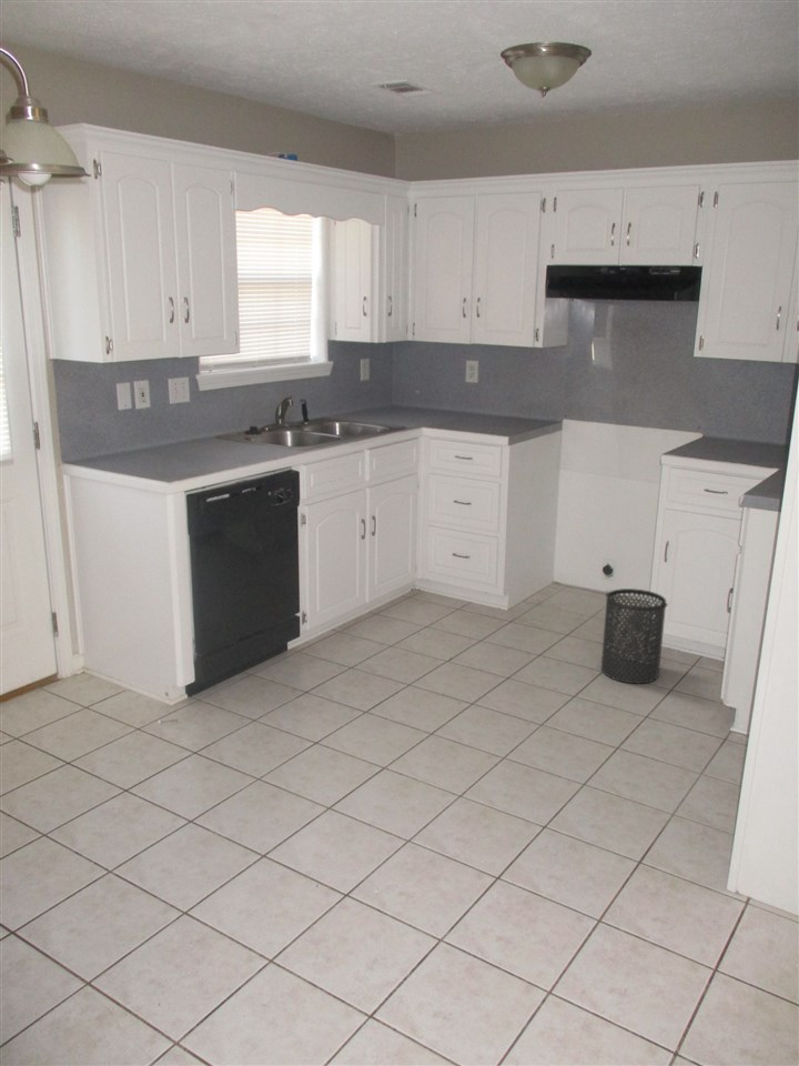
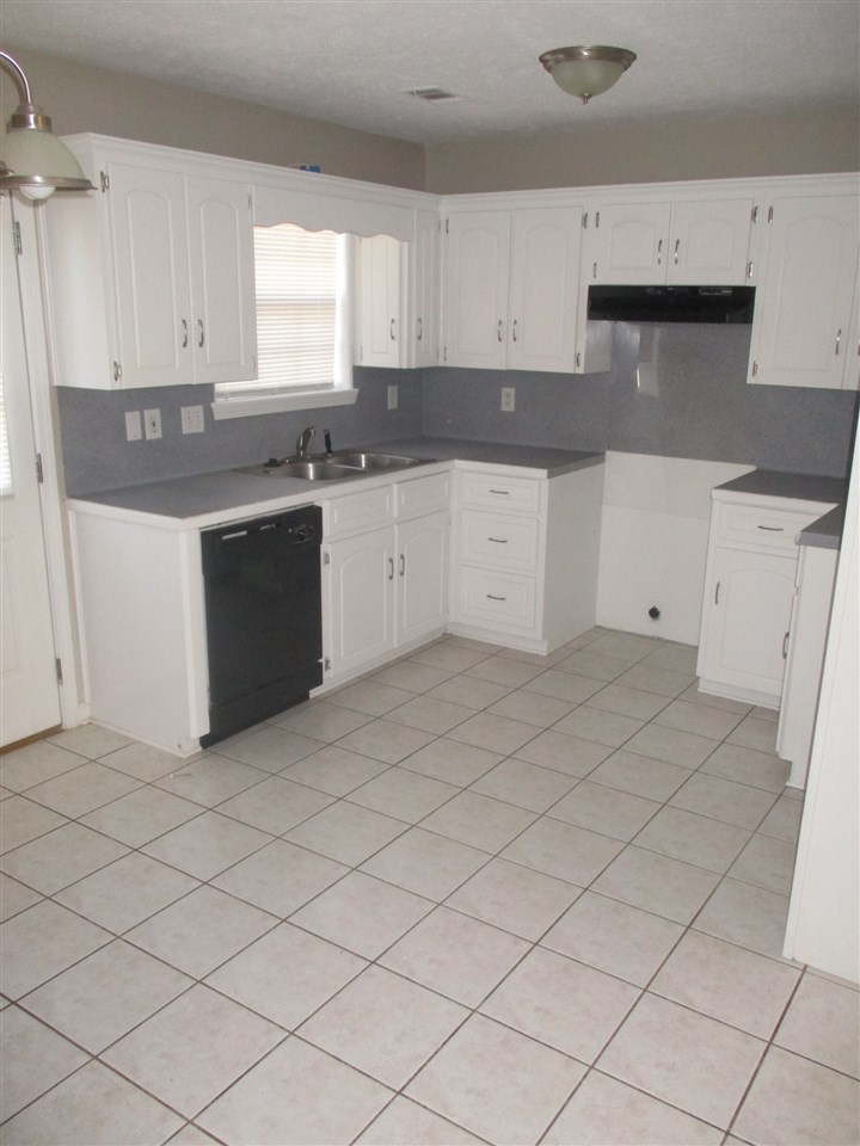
- trash can (633, 635)
